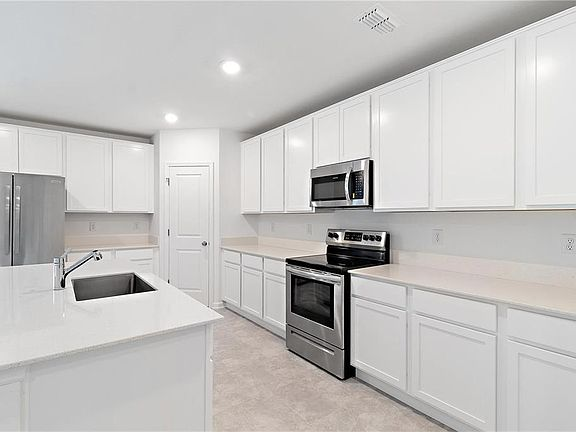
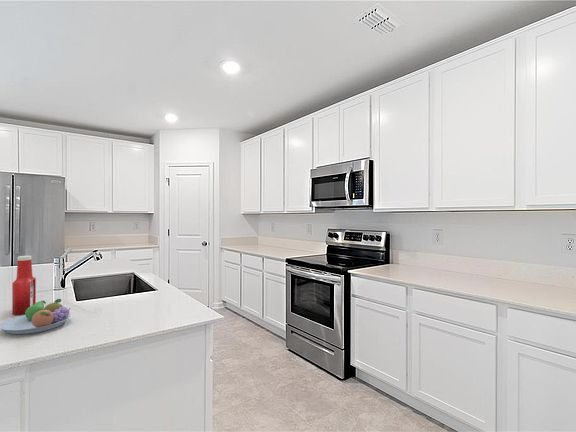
+ soap bottle (24, 283)
+ fruit bowl (37, 313)
